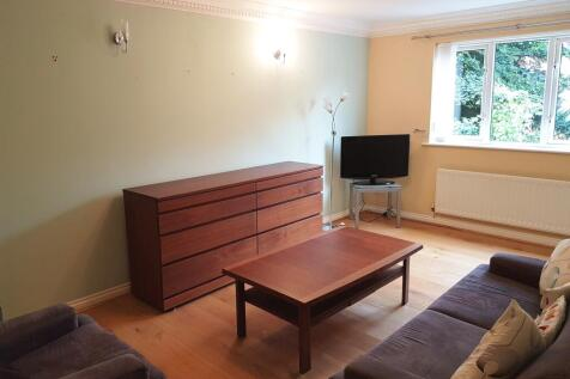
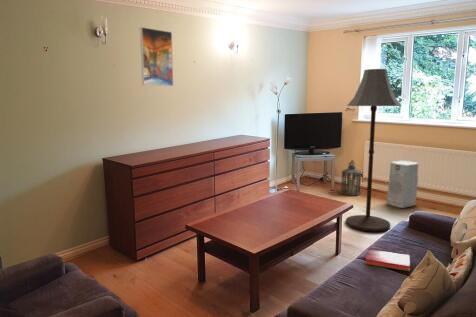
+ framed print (157, 58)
+ air purifier (402, 183)
+ lantern (351, 176)
+ floor lamp (371, 149)
+ hardback book (387, 259)
